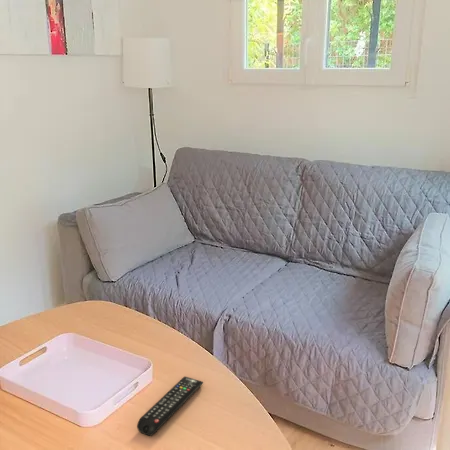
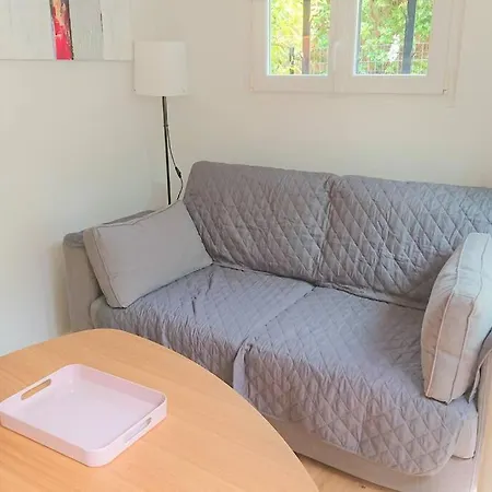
- remote control (172, 402)
